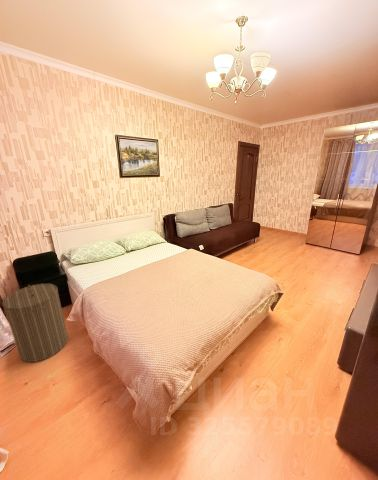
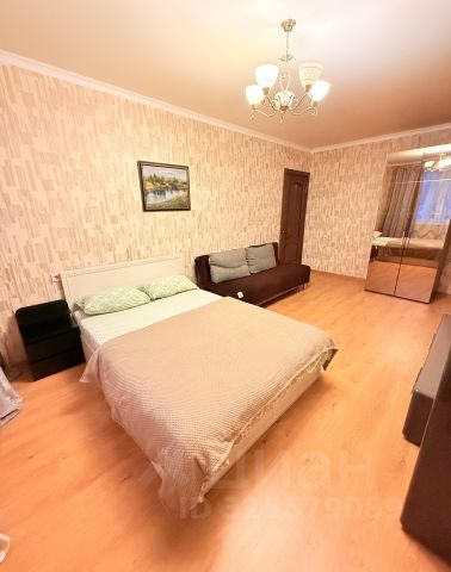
- laundry hamper (37, 317)
